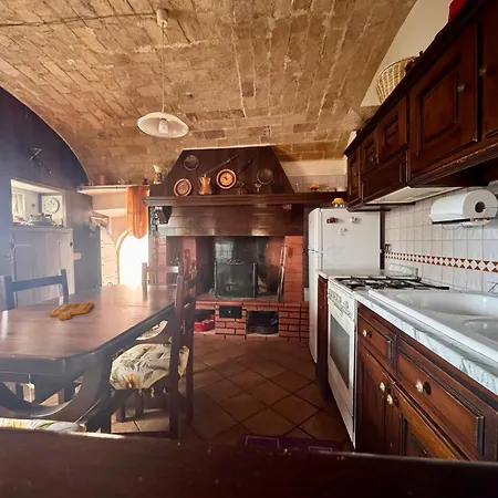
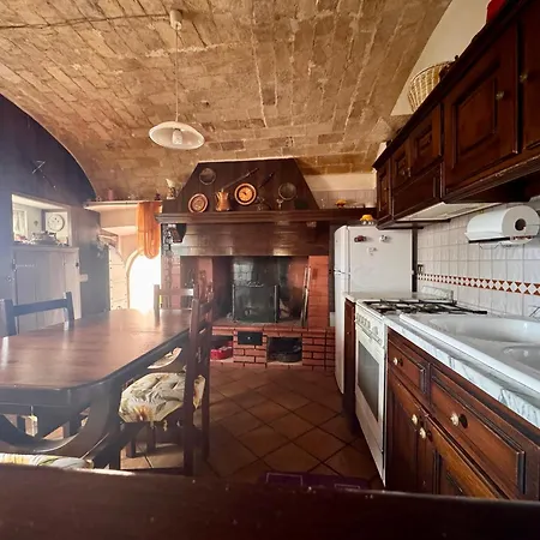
- cutting board (71, 310)
